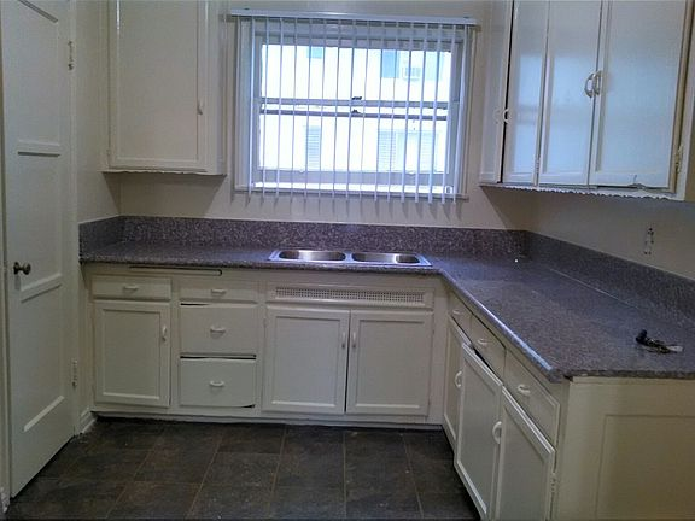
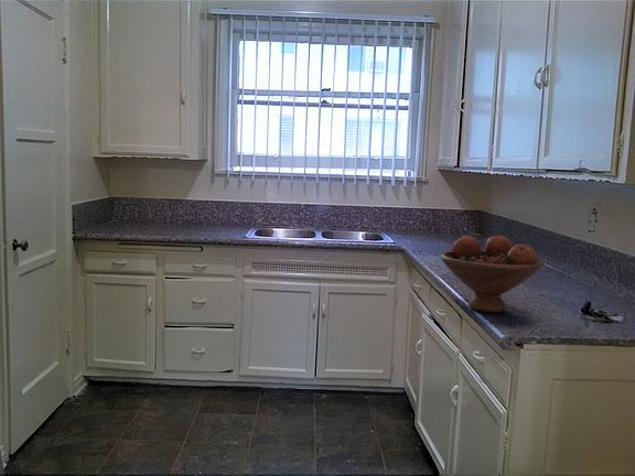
+ fruit bowl (488, 273)
